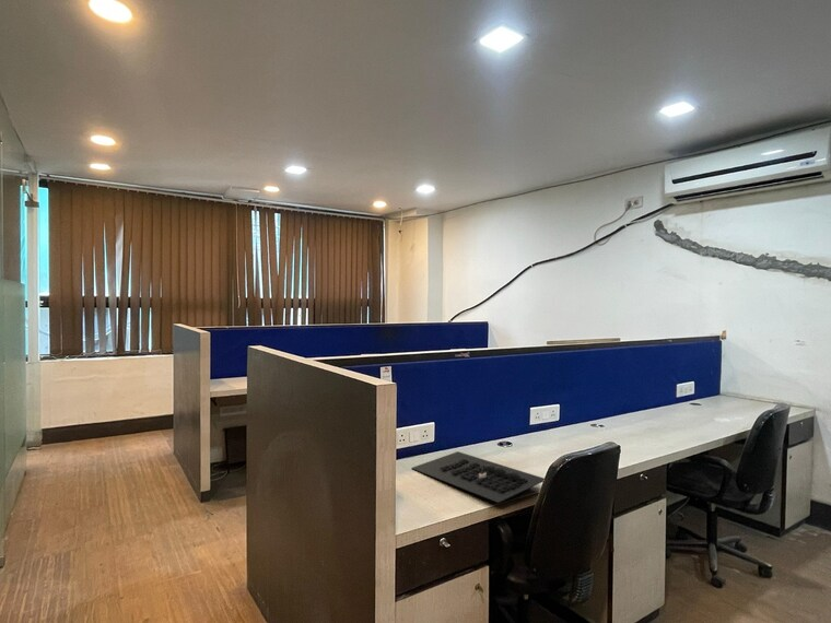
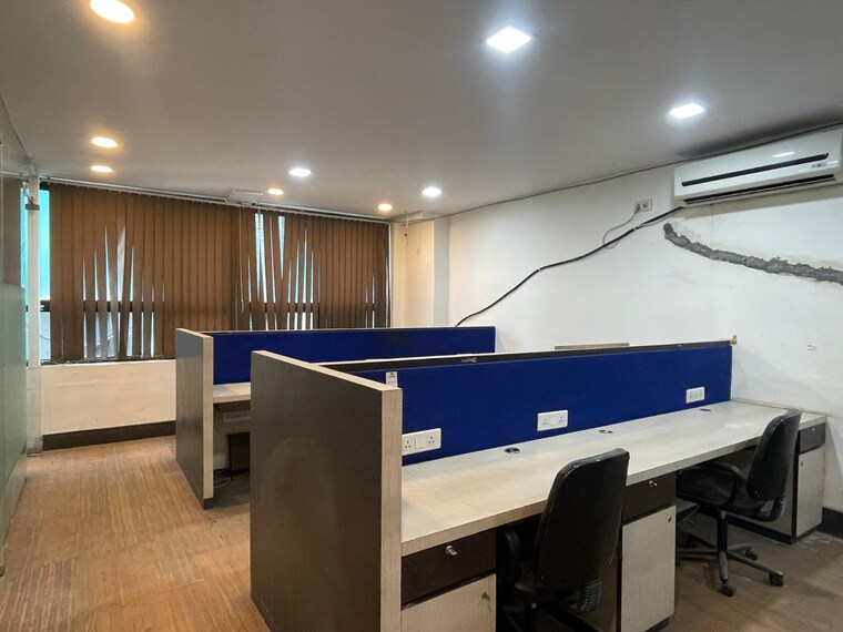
- computer keyboard (475, 468)
